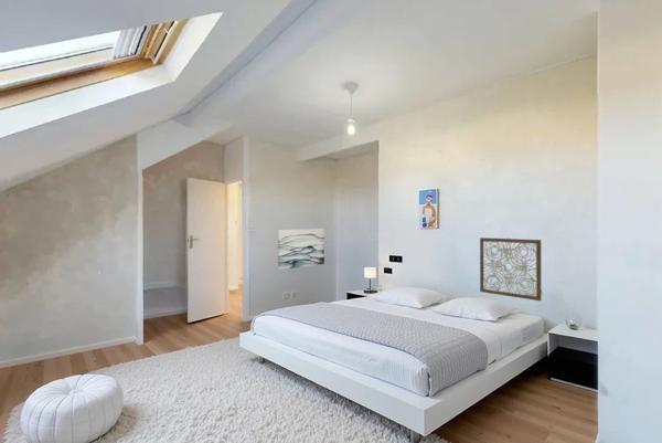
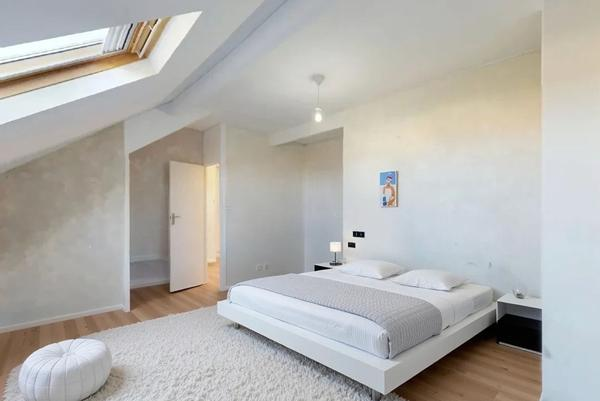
- wall art (511, 265)
- wall art (301, 247)
